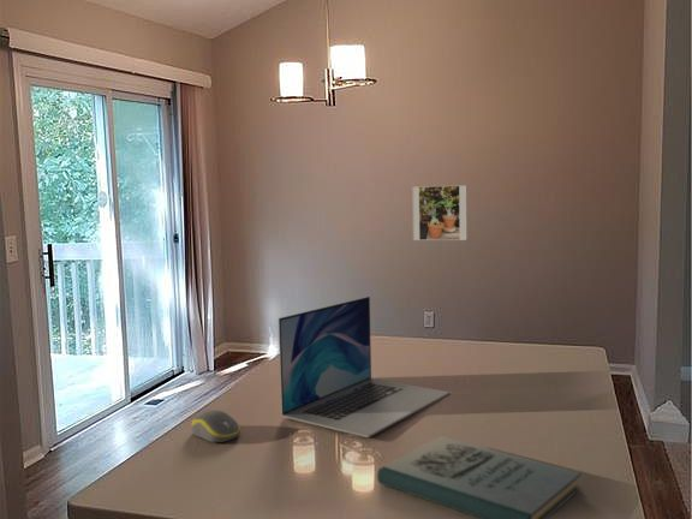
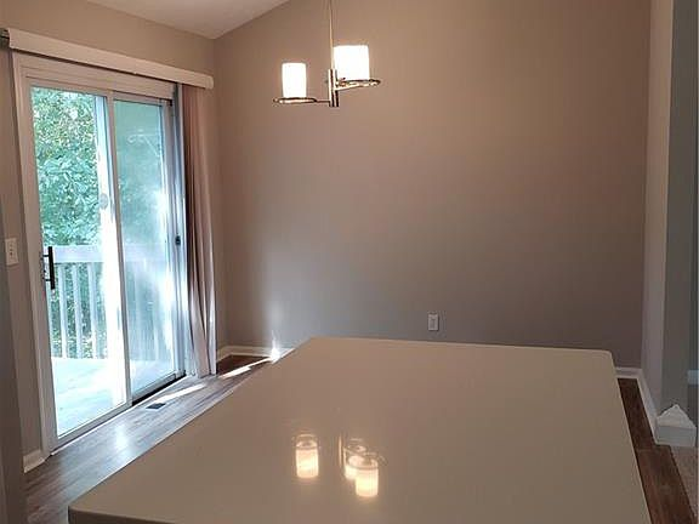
- computer mouse (215, 423)
- book (477, 478)
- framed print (439, 213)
- laptop (368, 358)
